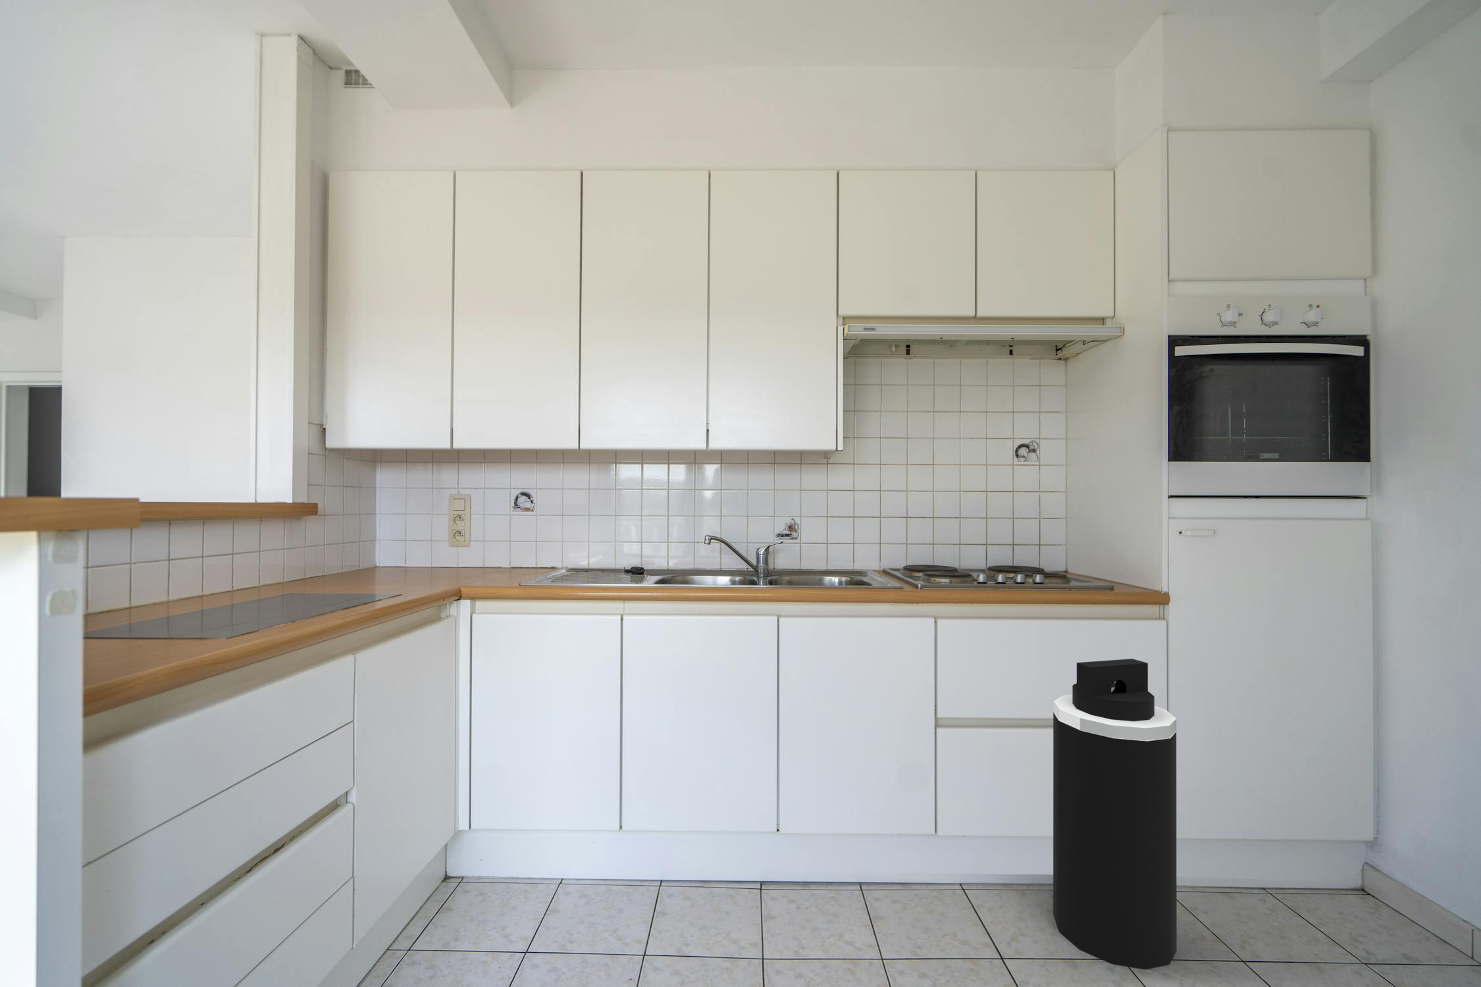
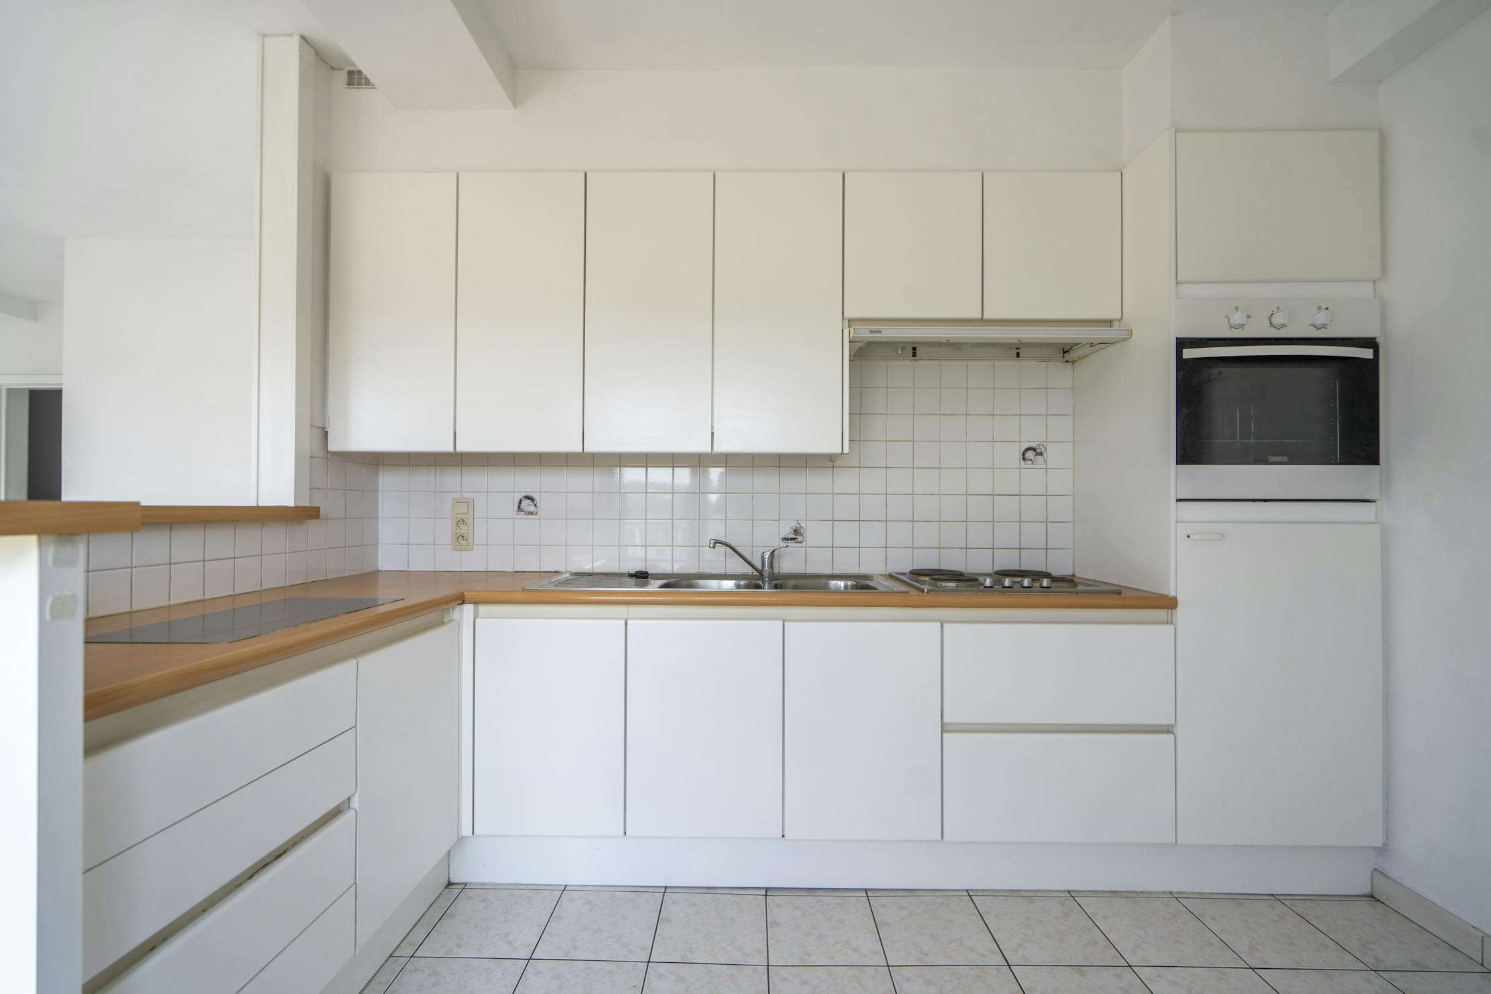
- trash can (1112, 796)
